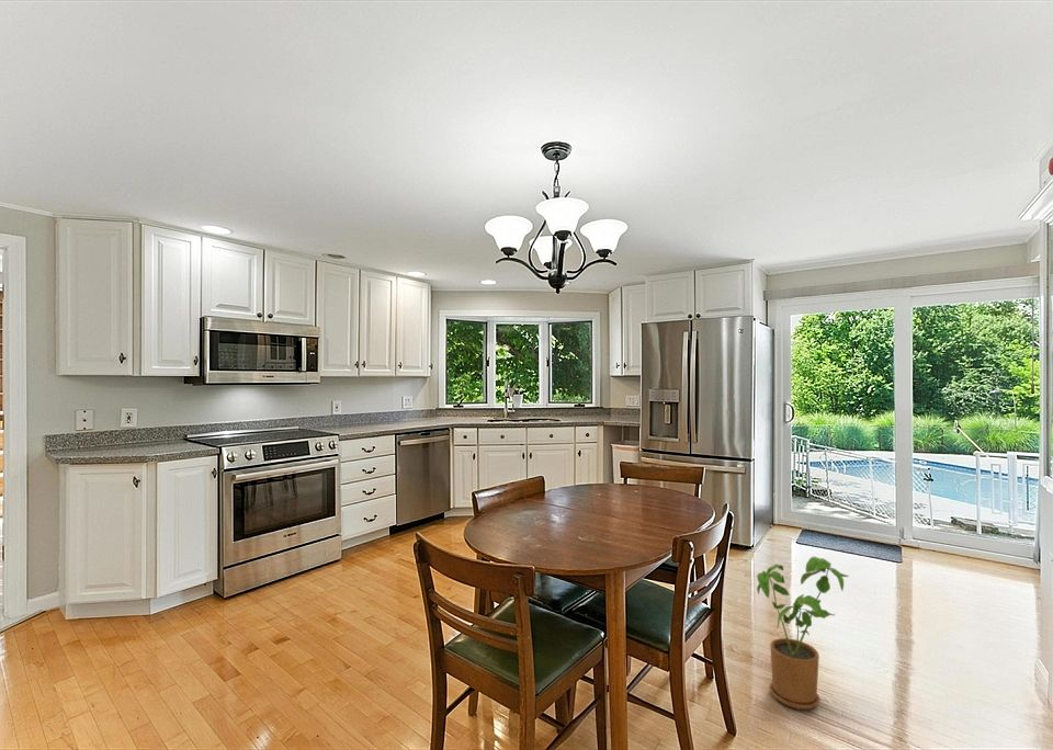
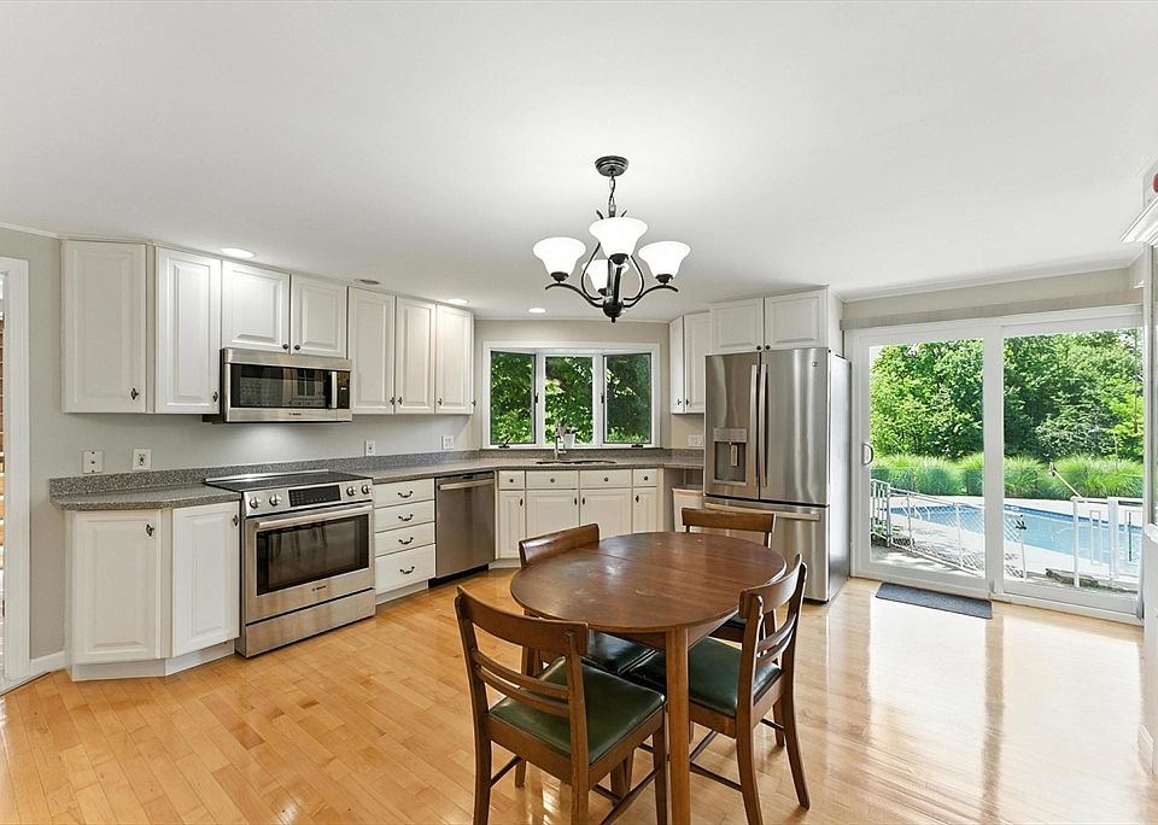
- house plant (797, 628)
